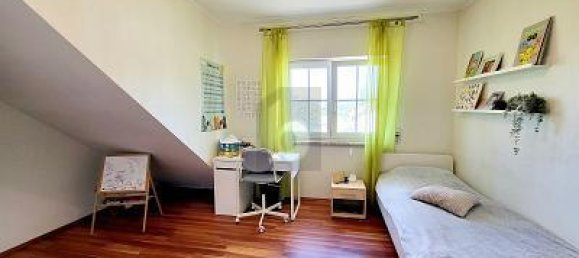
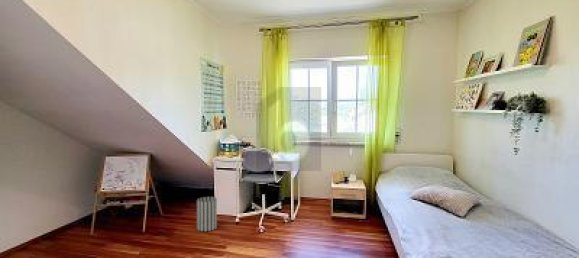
+ wastebasket (206, 213)
